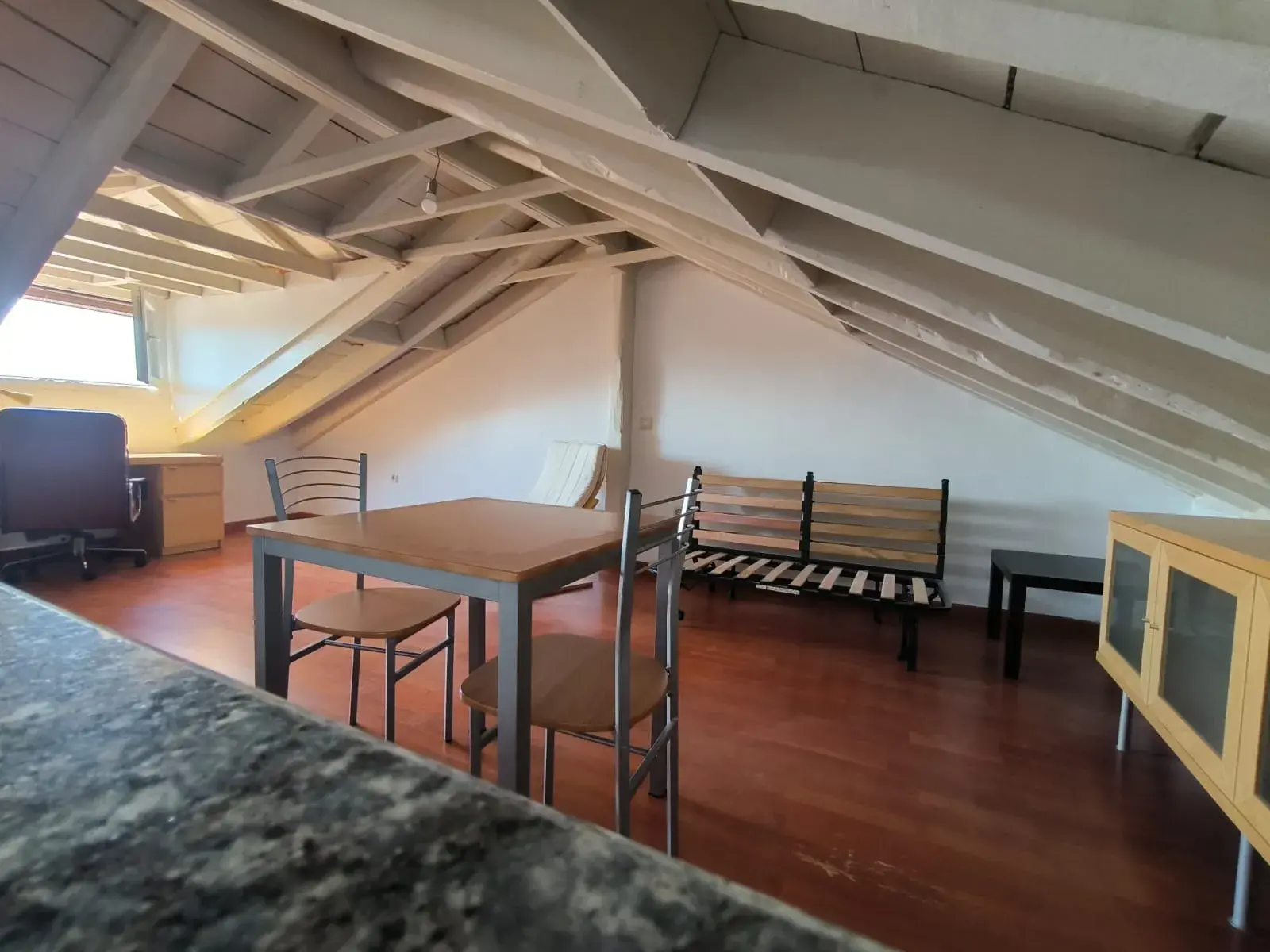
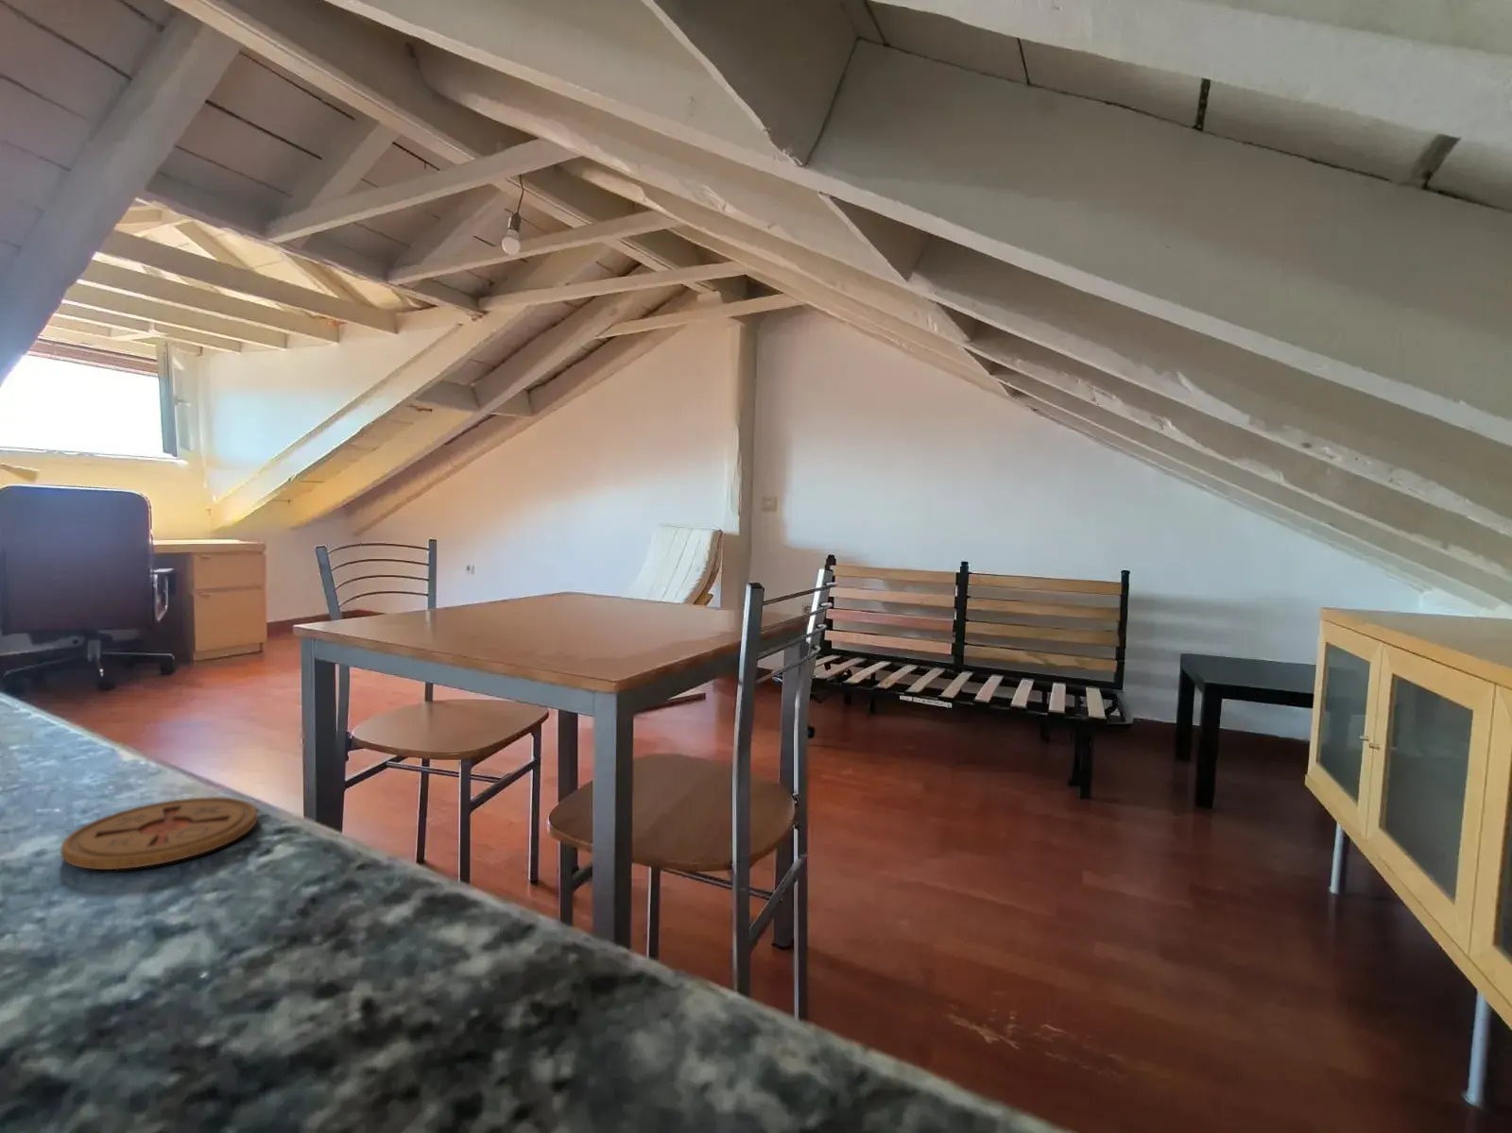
+ coaster (165, 830)
